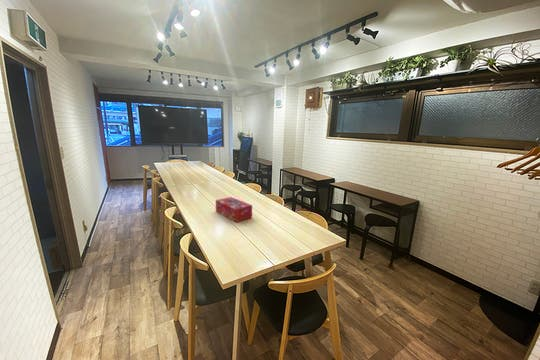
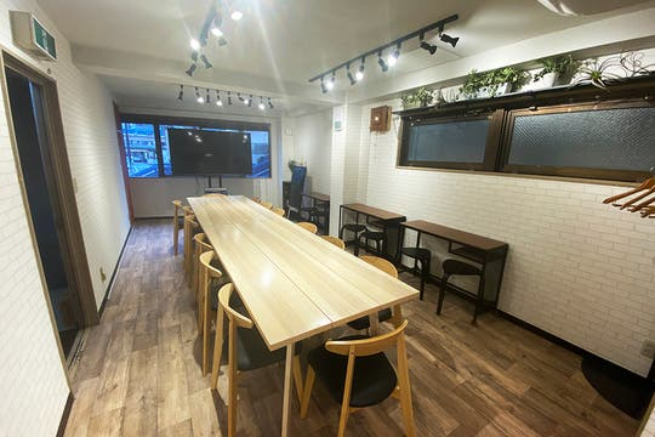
- tissue box (233, 208)
